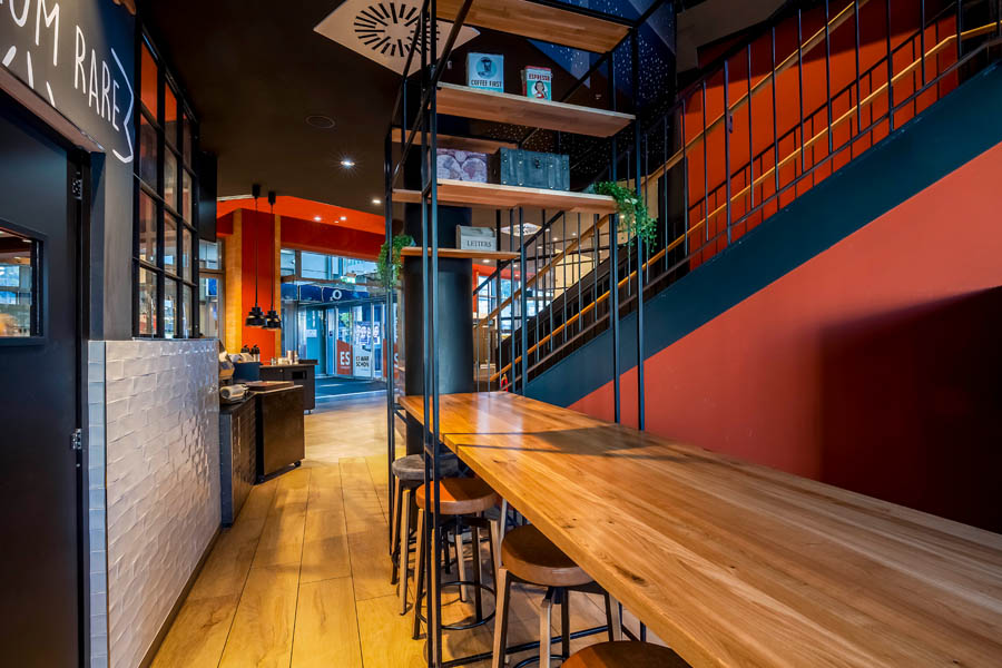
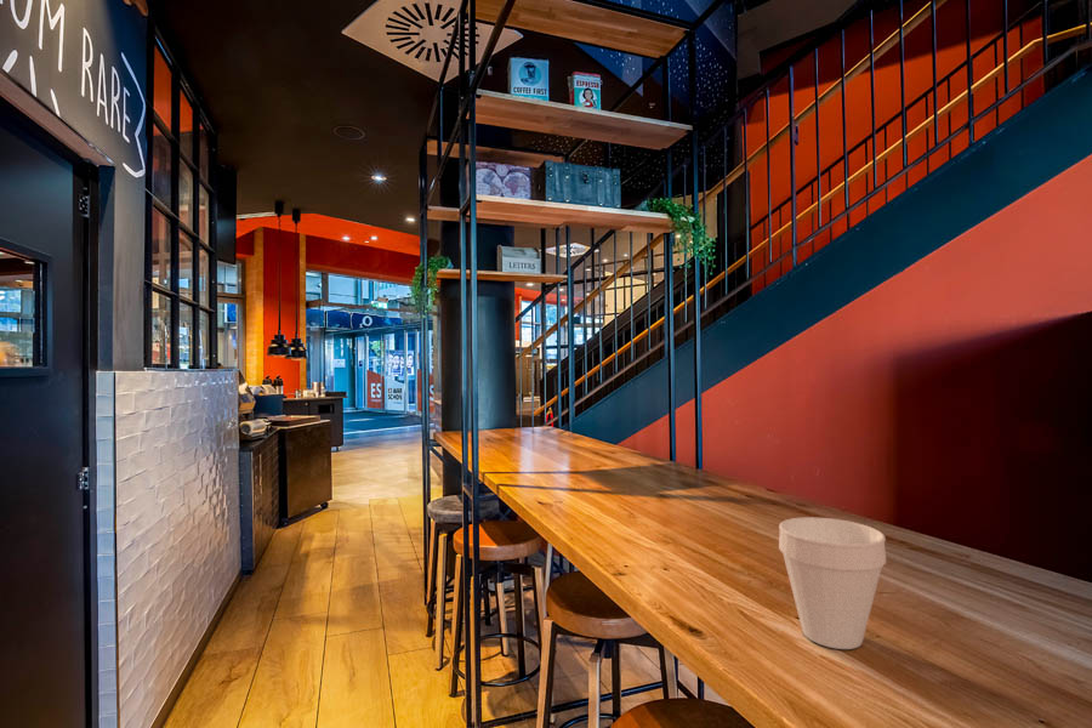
+ cup (830, 582)
